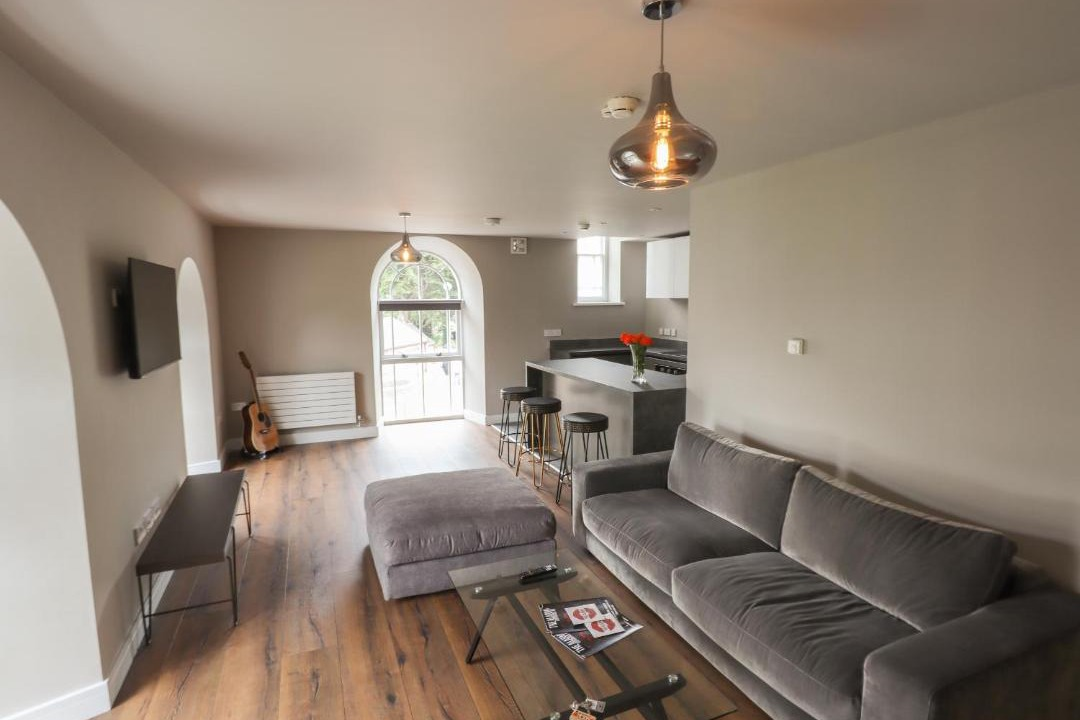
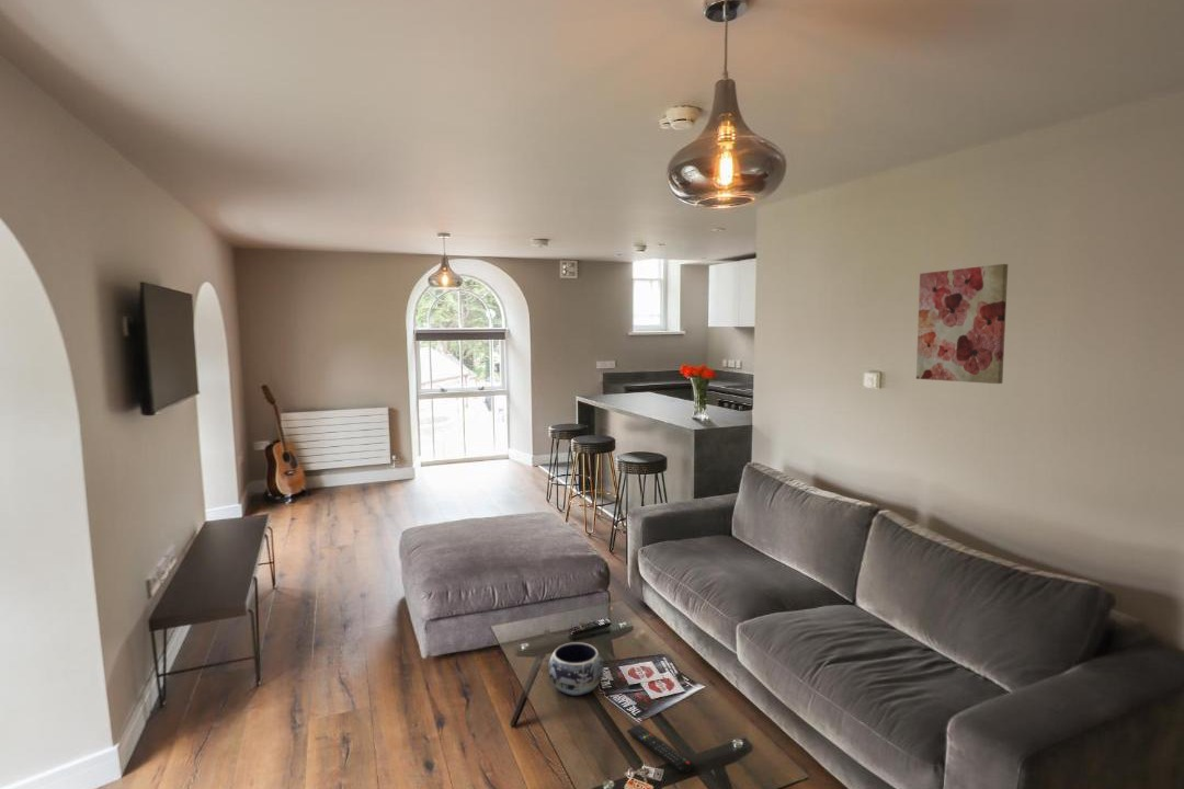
+ decorative bowl (576, 667)
+ remote control (659, 747)
+ wall art (958, 325)
